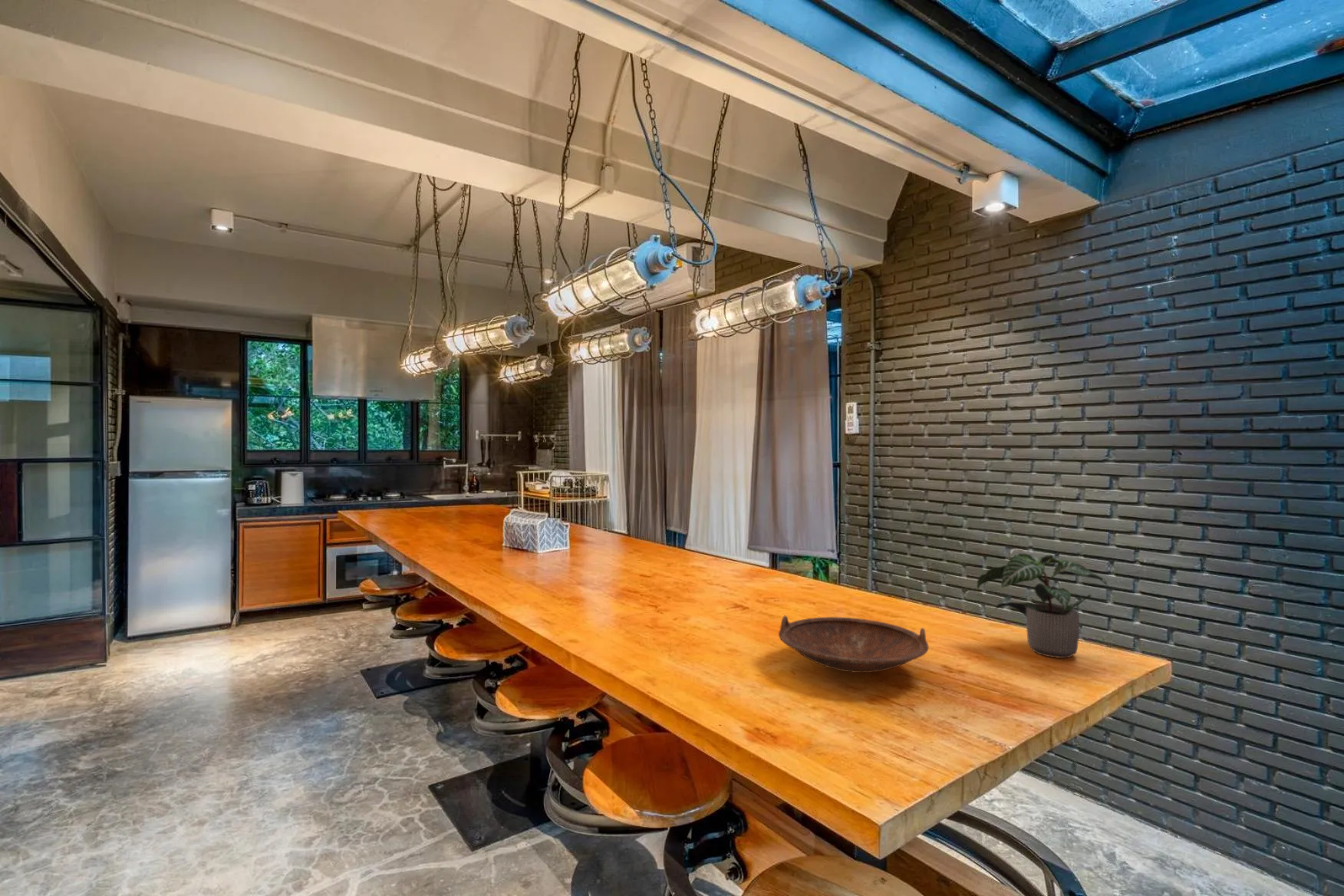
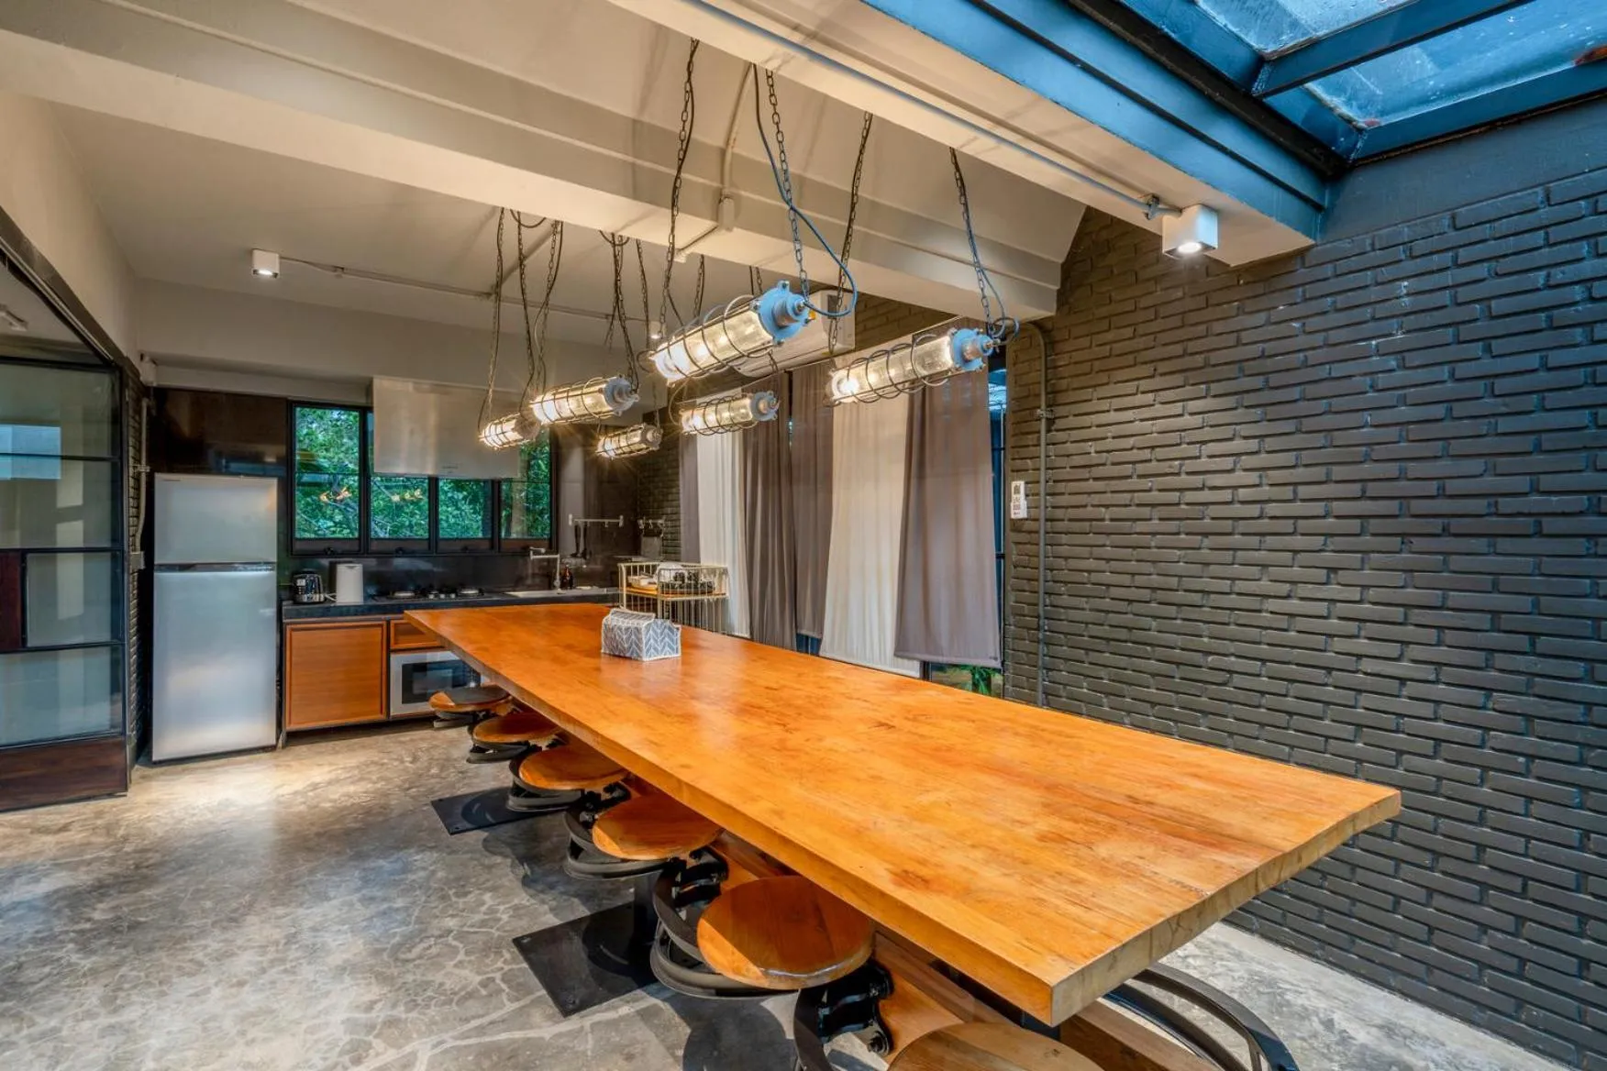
- bowl (851, 644)
- potted plant (1042, 601)
